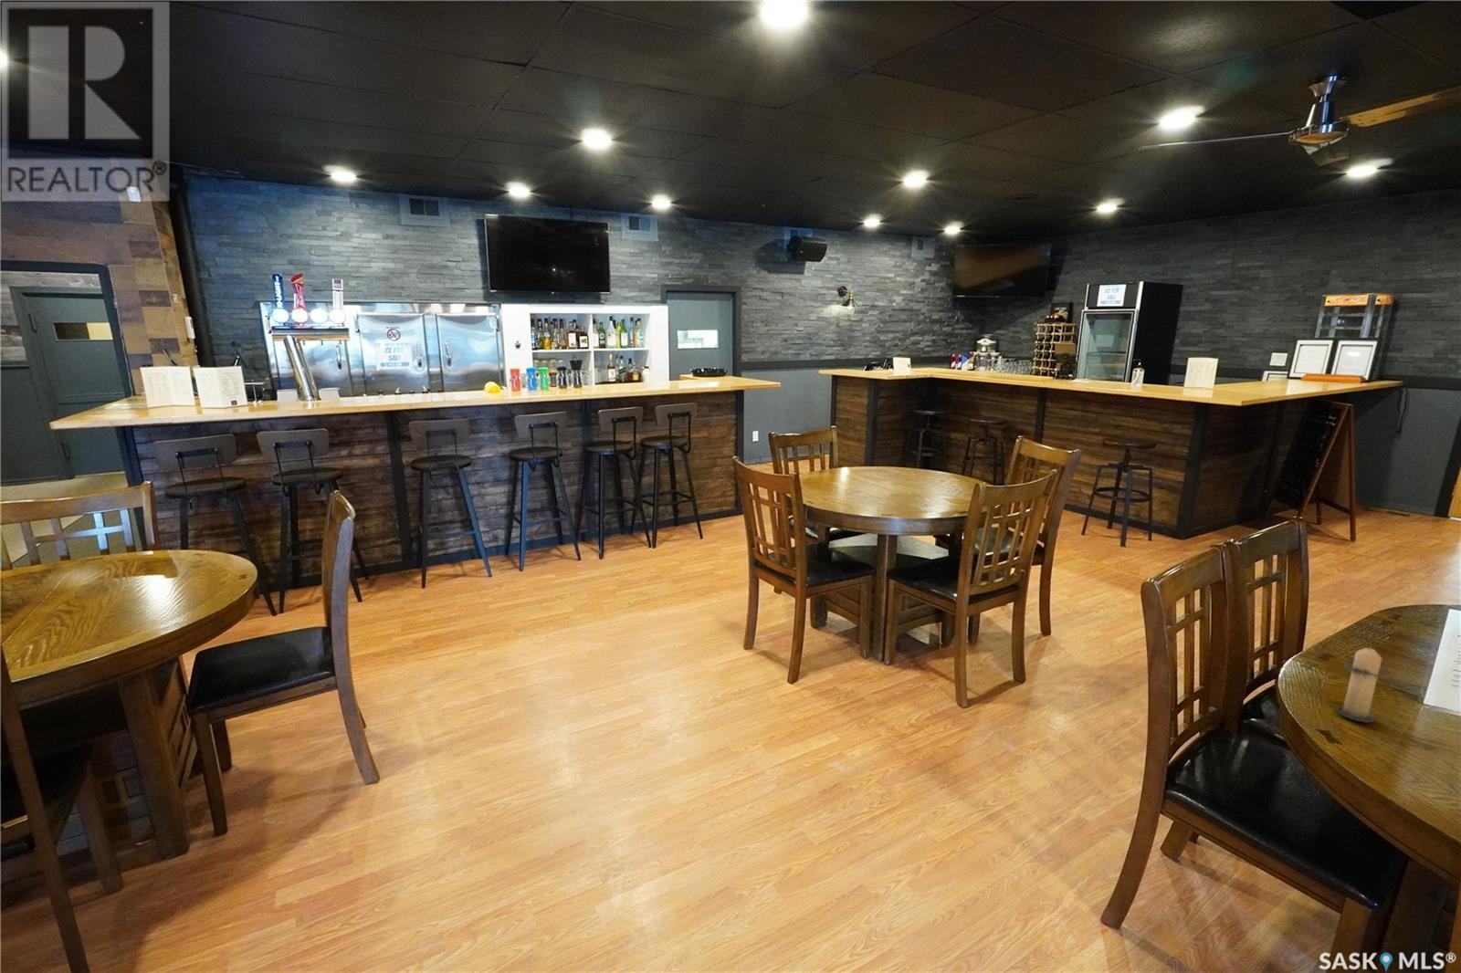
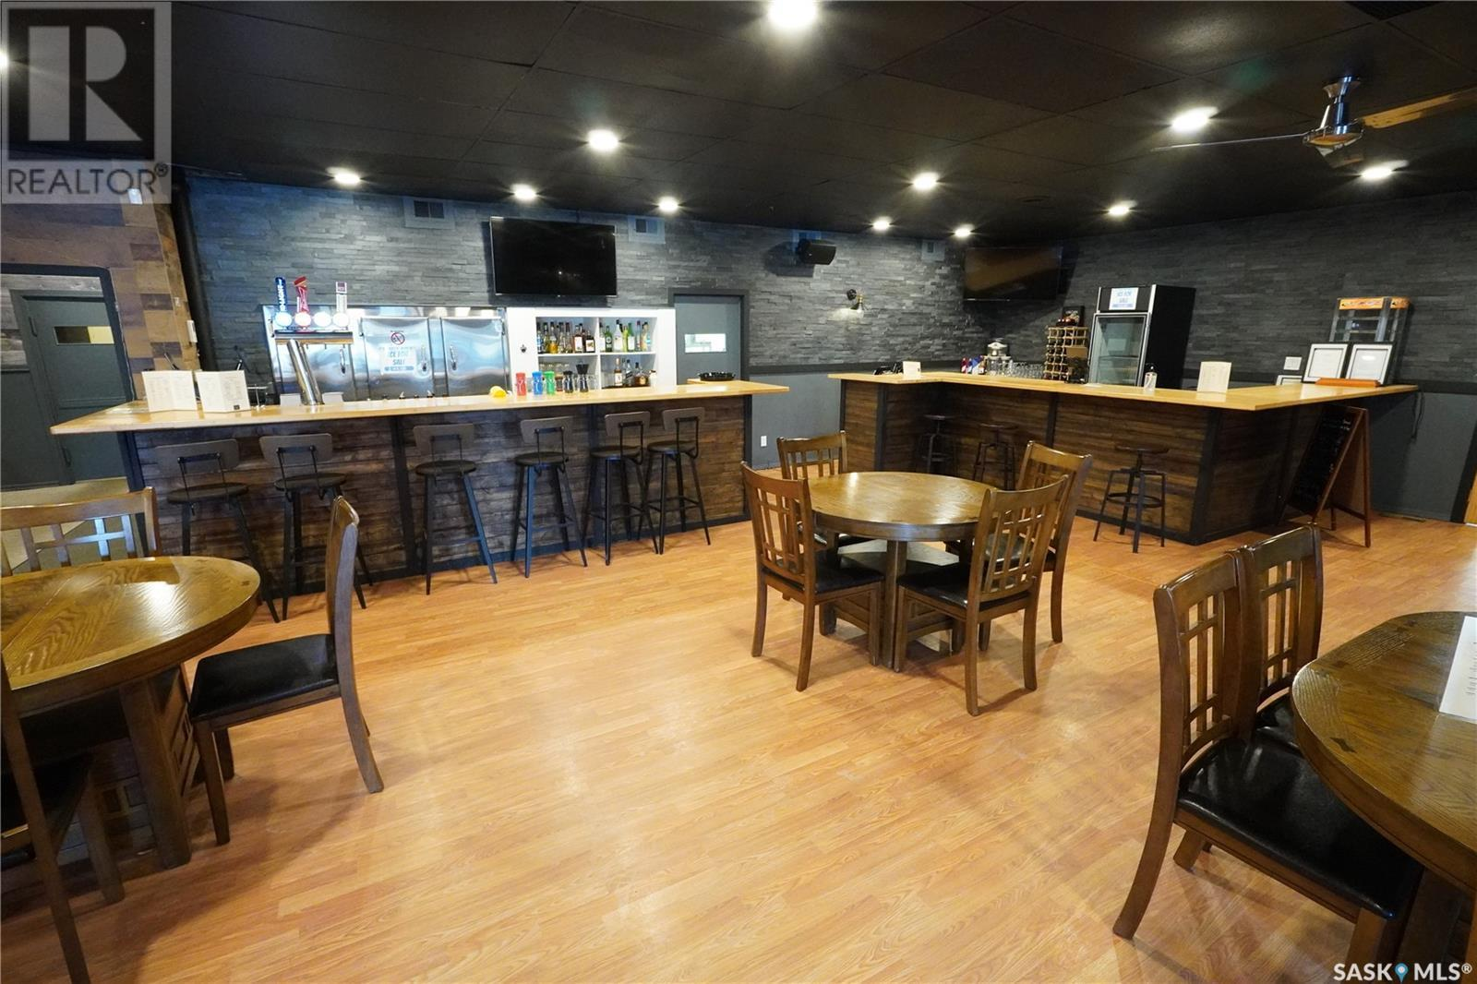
- candle (1362, 680)
